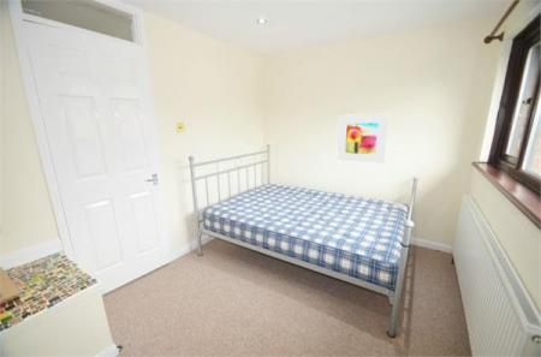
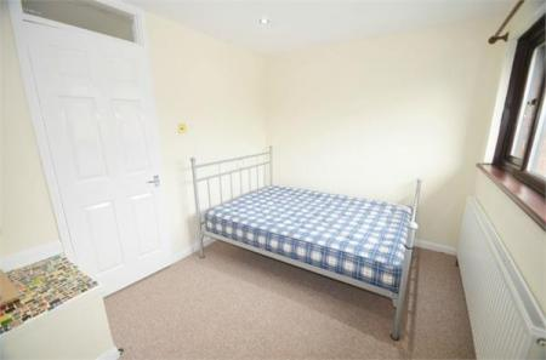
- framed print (361, 138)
